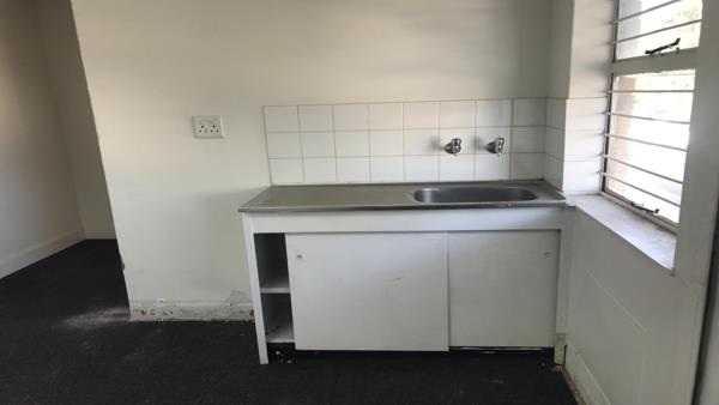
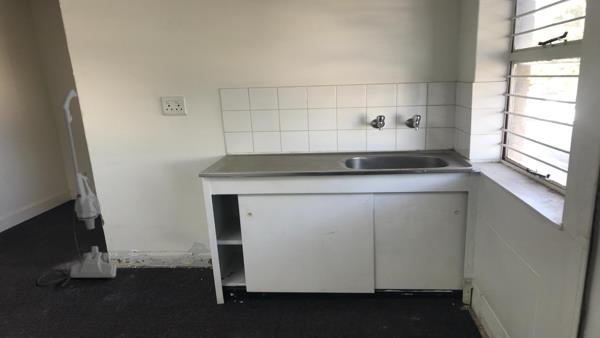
+ vacuum cleaner (76, 185)
